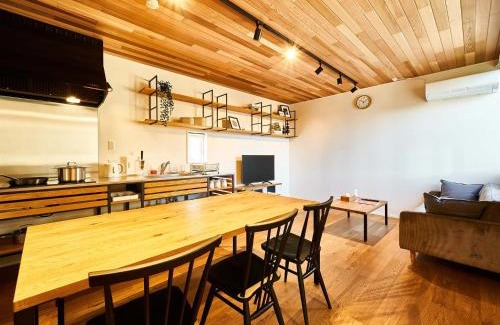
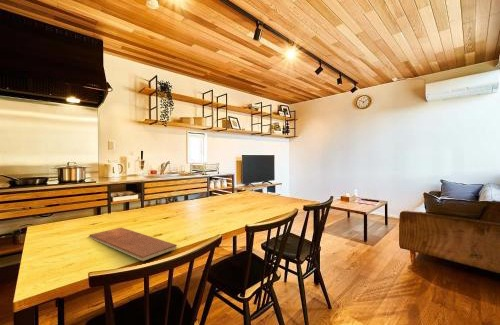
+ chopping board (129, 241)
